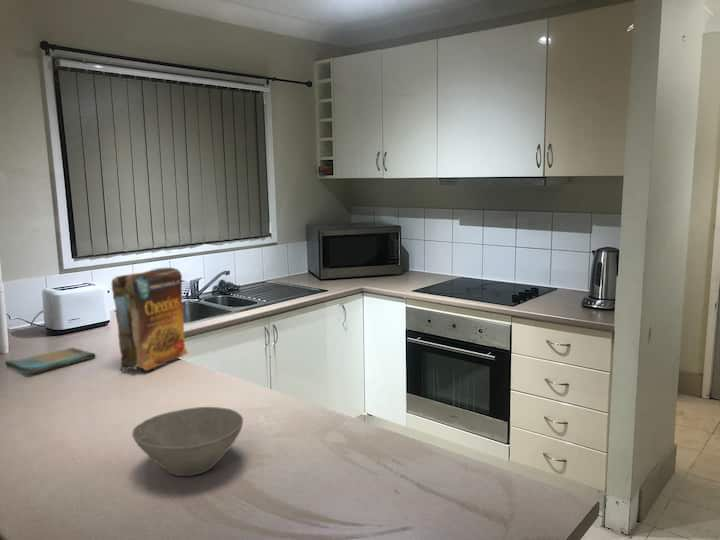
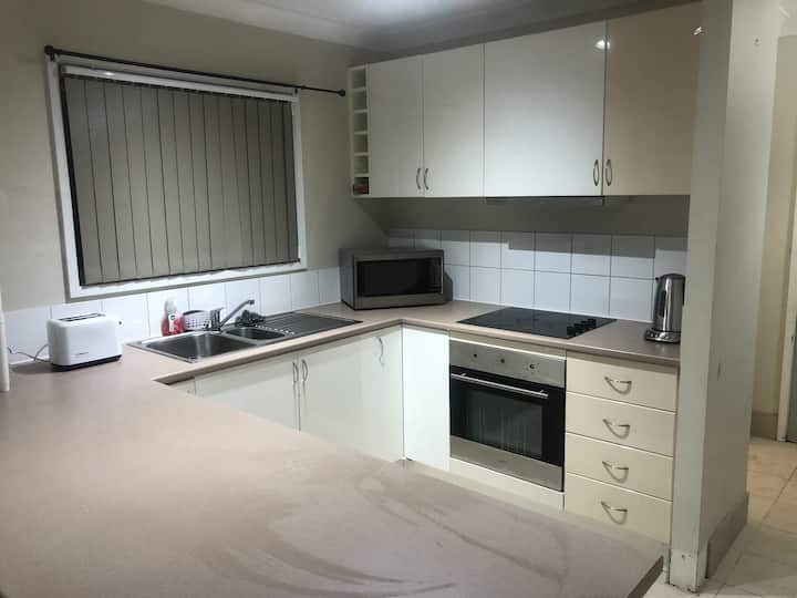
- dish towel (51, 359)
- bowl (190, 445)
- cereal box (146, 316)
